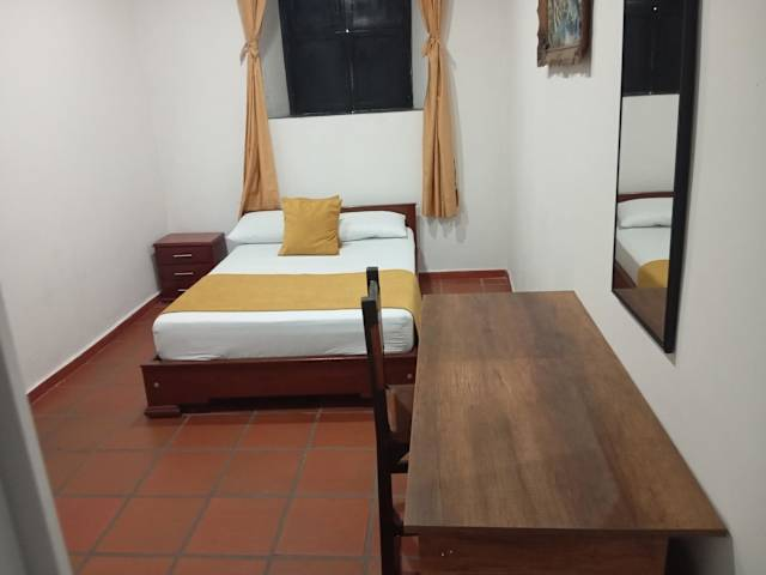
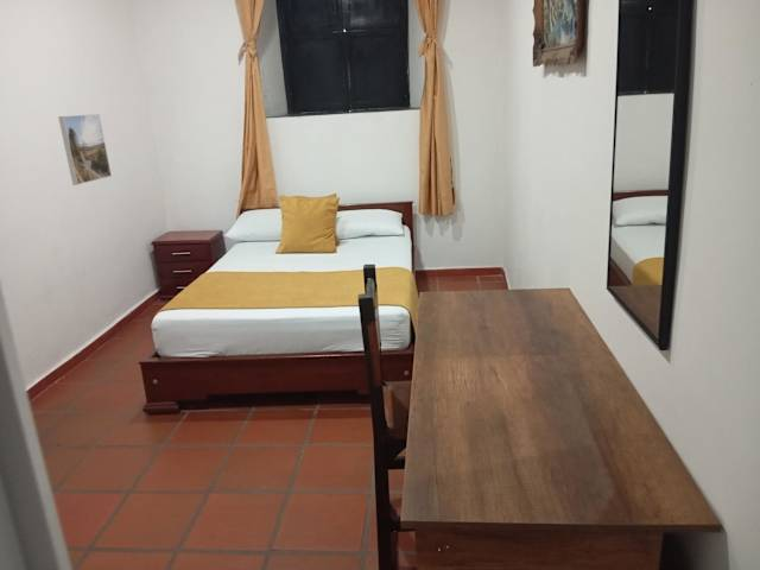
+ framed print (86, 147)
